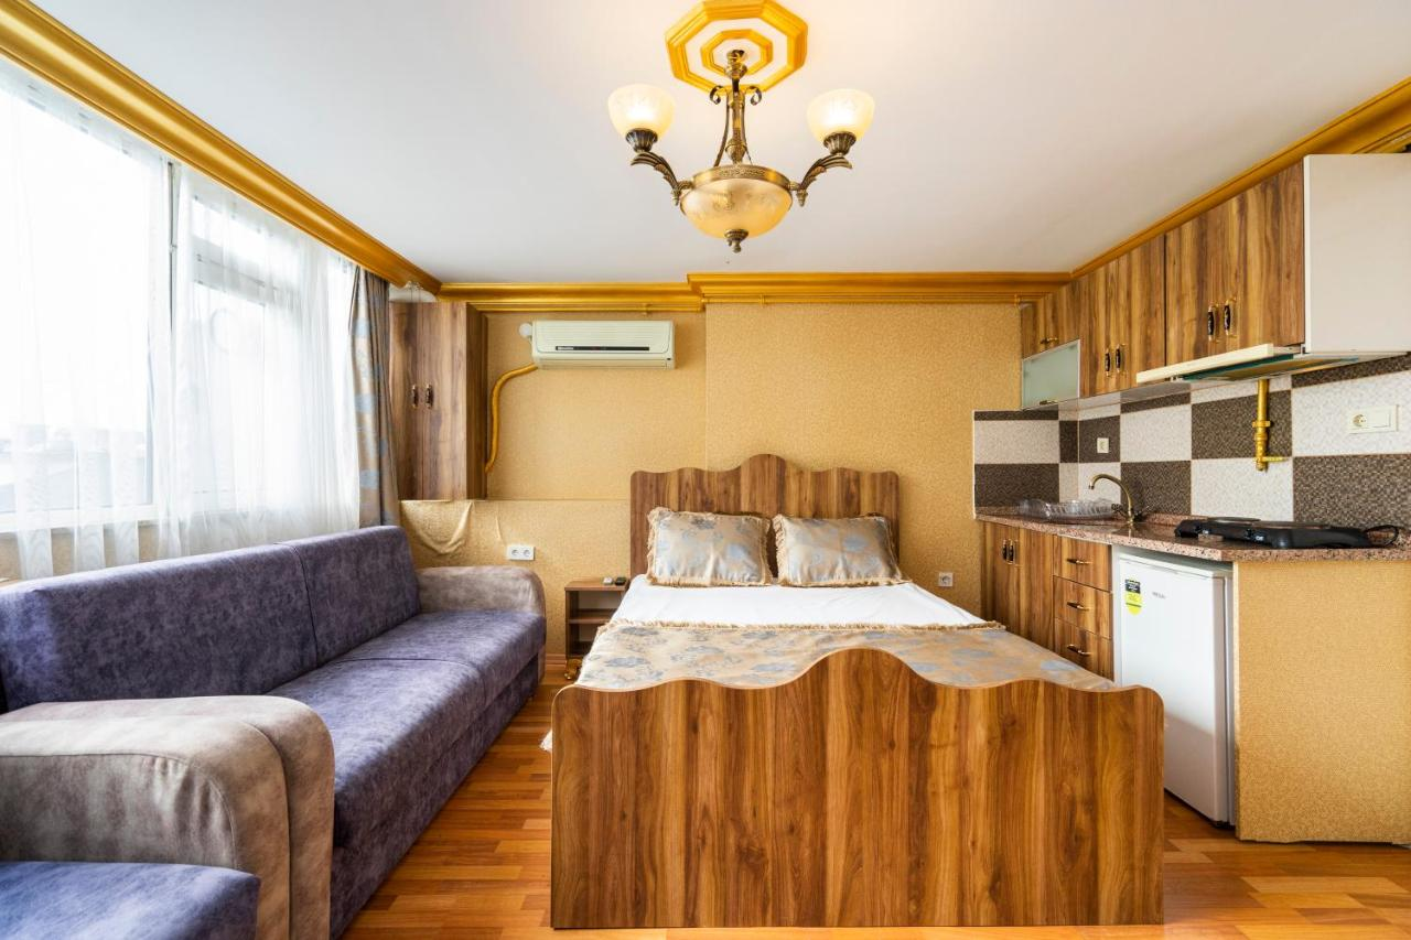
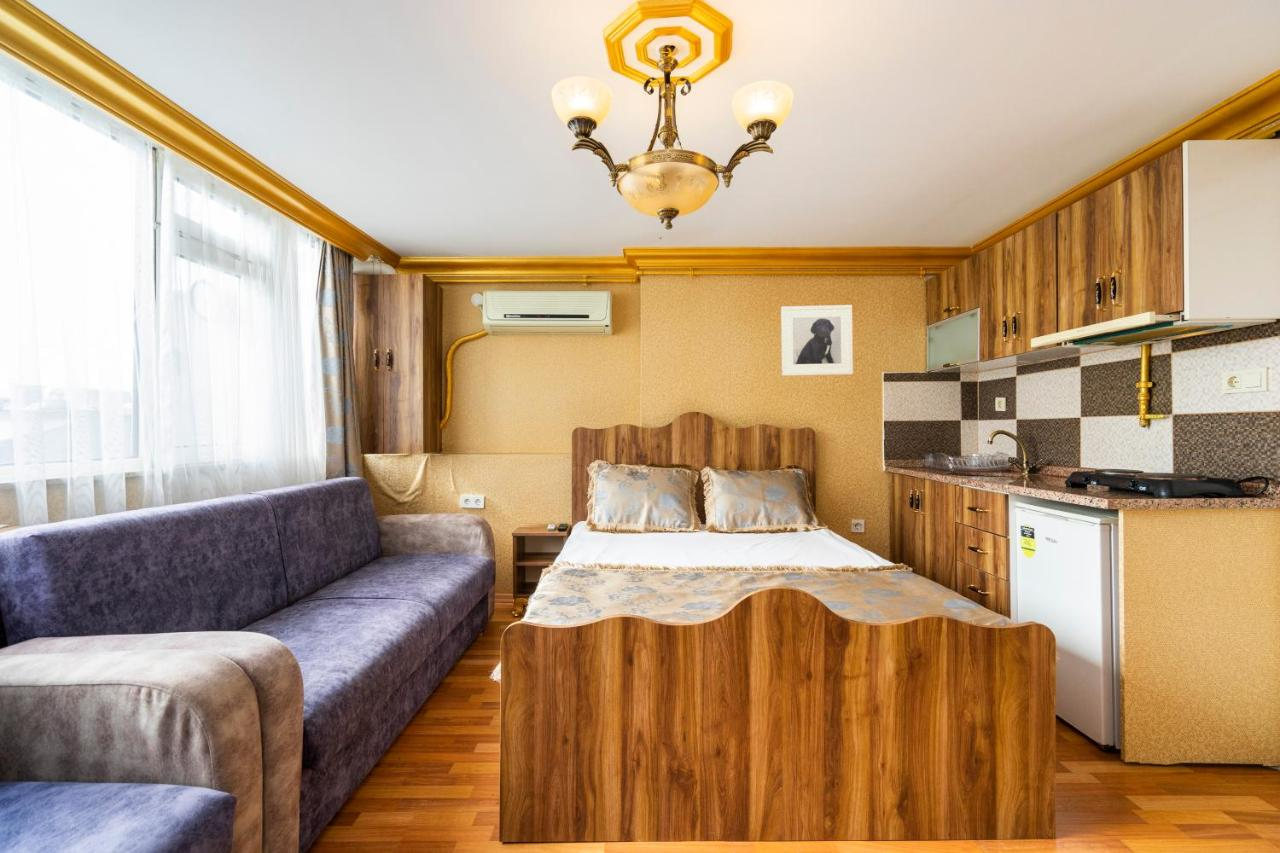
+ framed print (816, 340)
